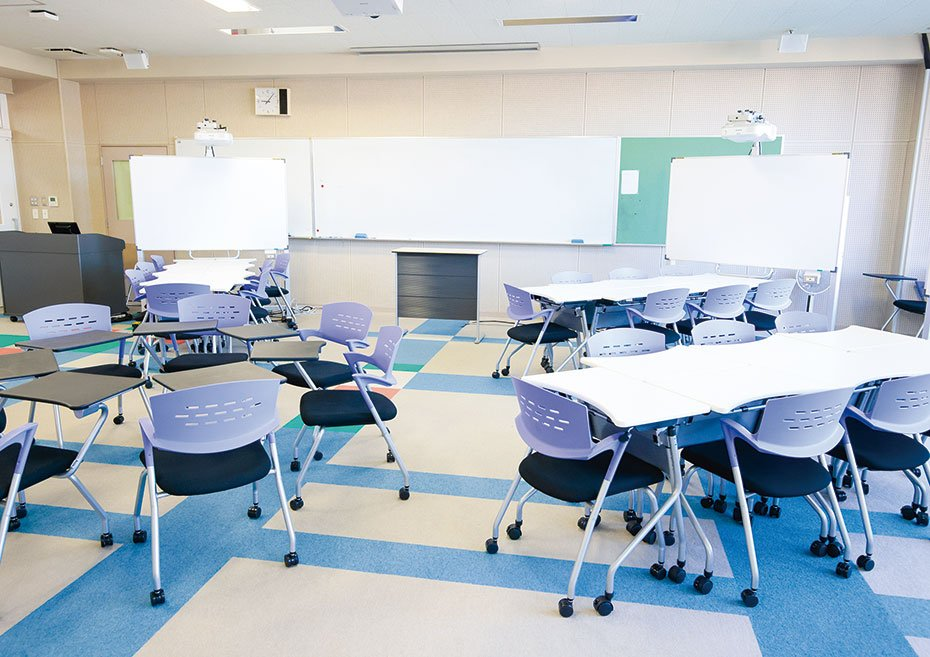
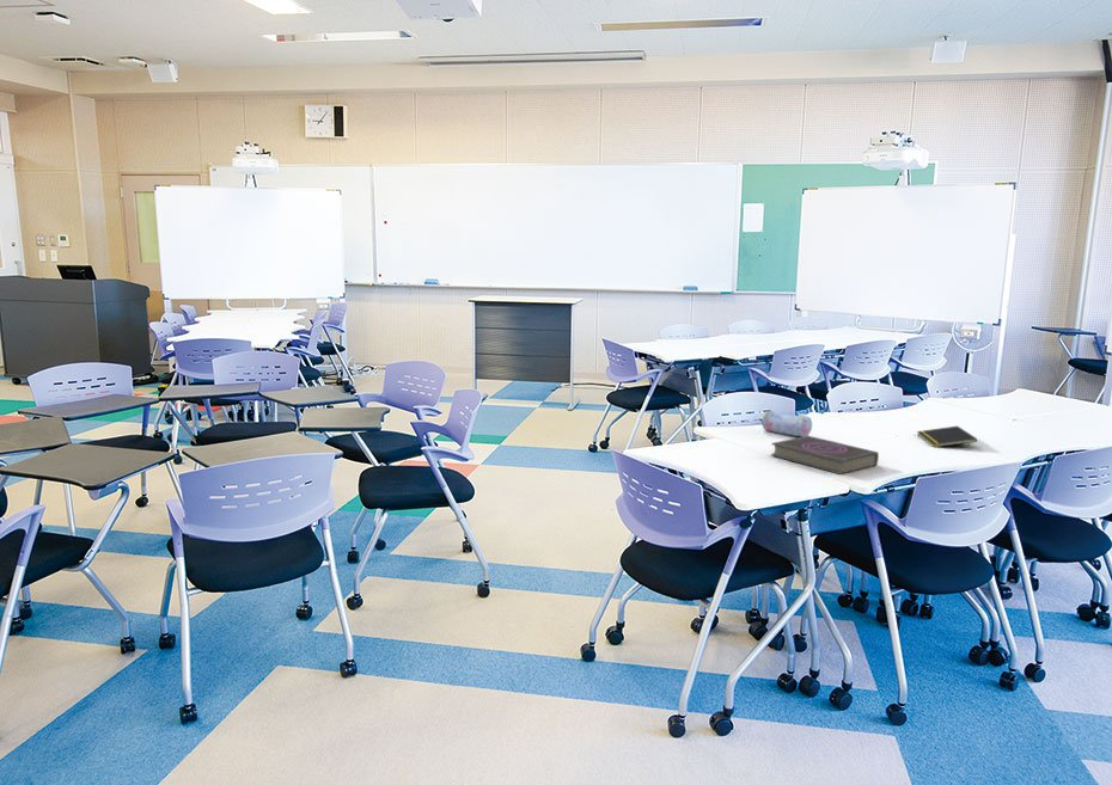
+ pencil case (787, 423)
+ notepad (946, 436)
+ book (823, 453)
